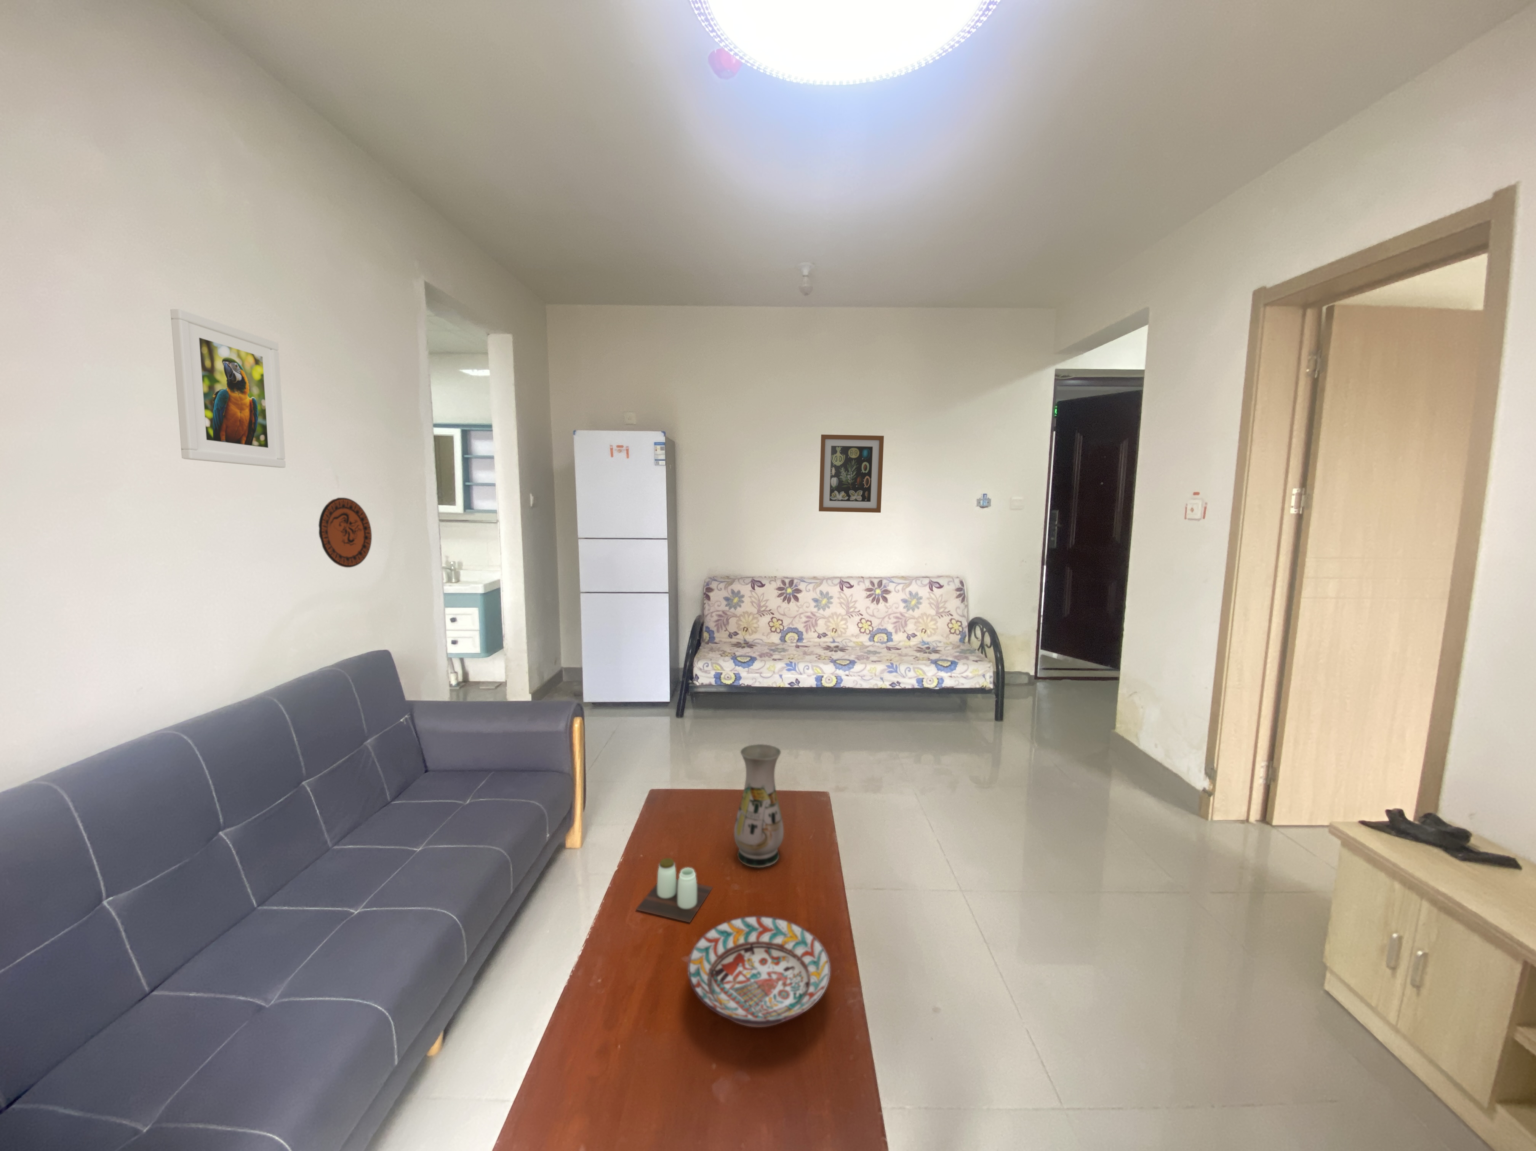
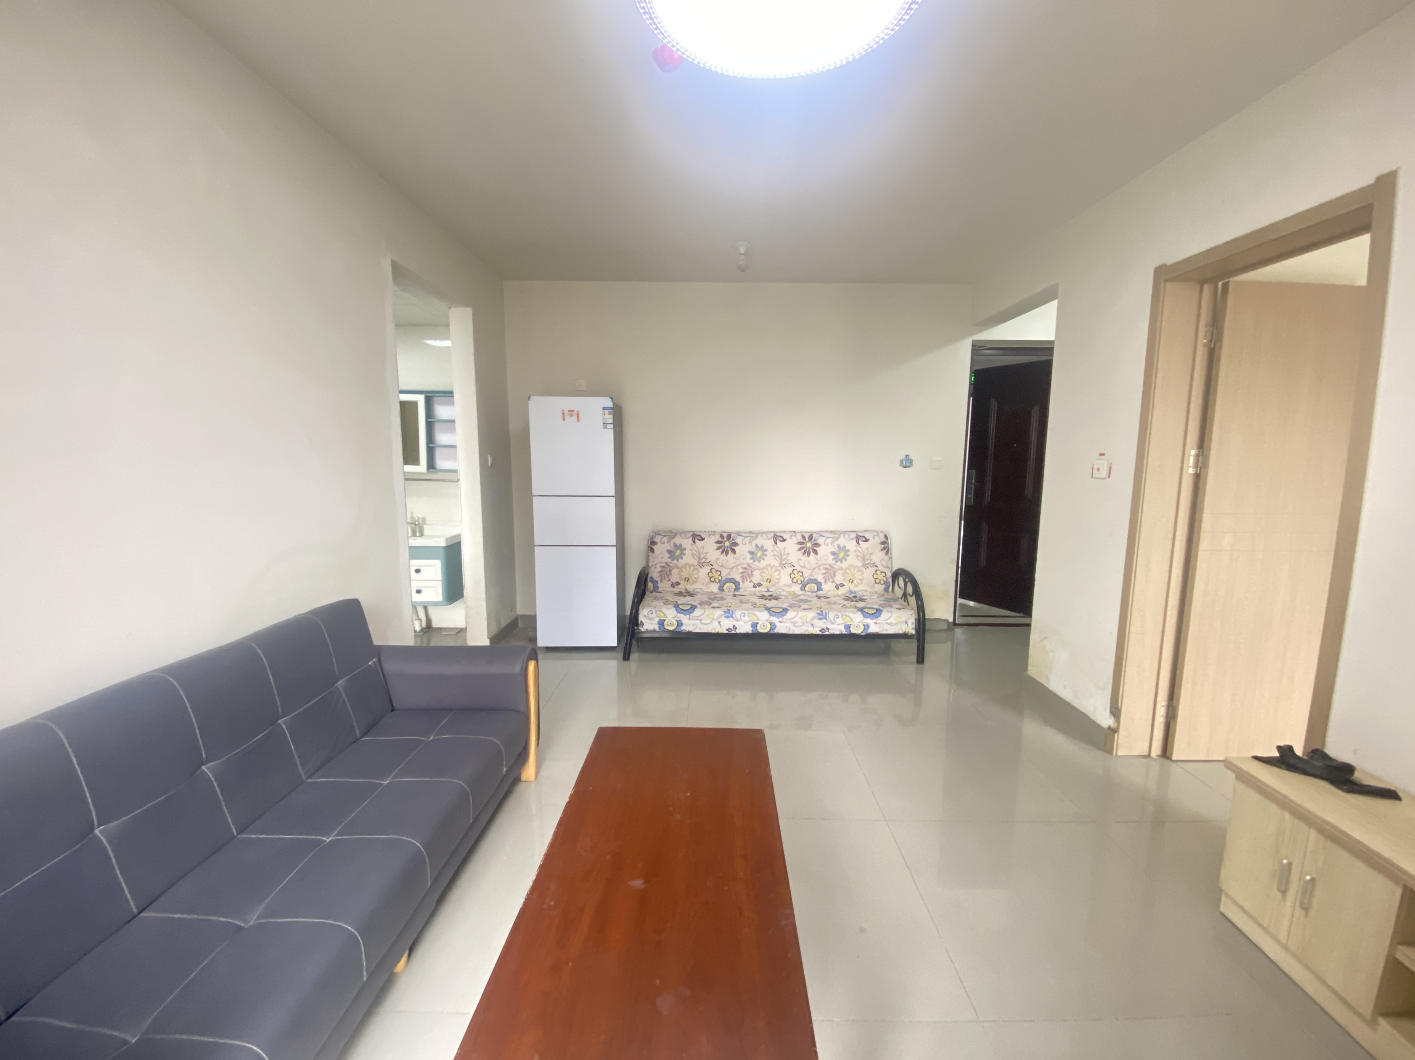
- decorative bowl (758, 979)
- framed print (233, 397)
- decorative plate (345, 532)
- vase (760, 804)
- wall art (851, 474)
- jar (675, 881)
